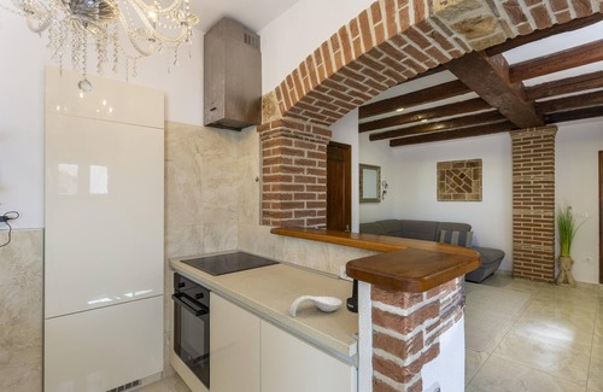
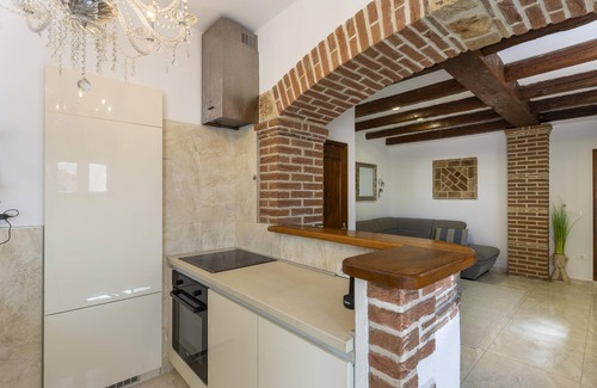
- spoon rest (316, 303)
